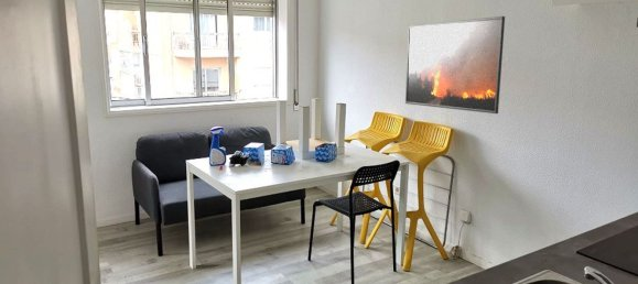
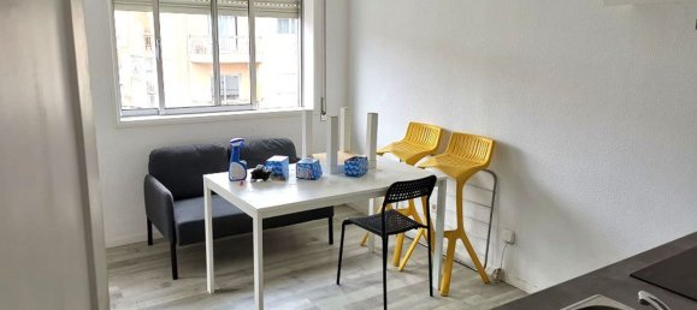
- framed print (448, 65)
